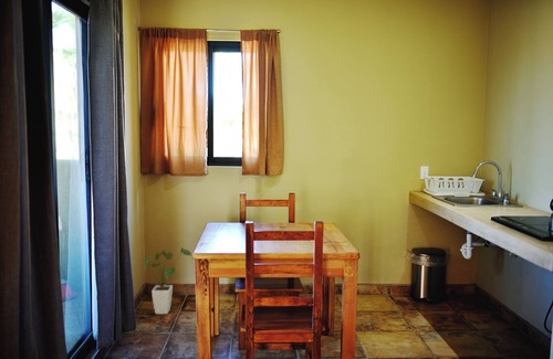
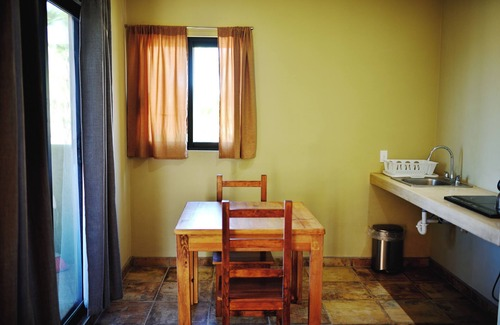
- house plant (165, 281)
